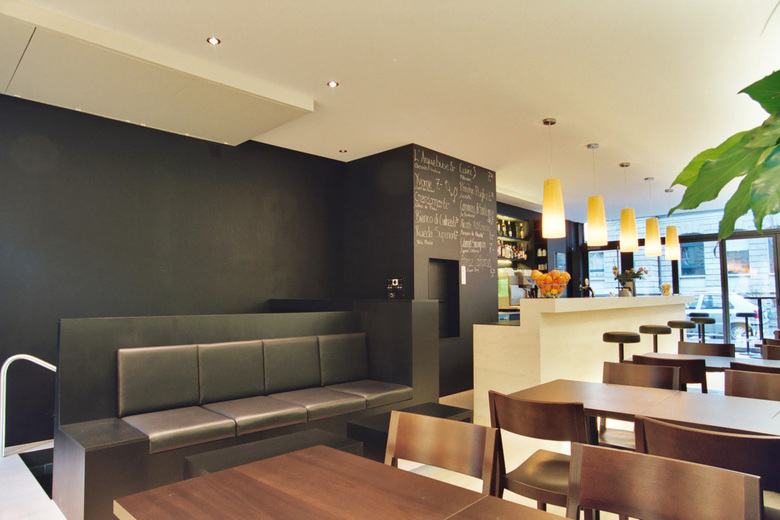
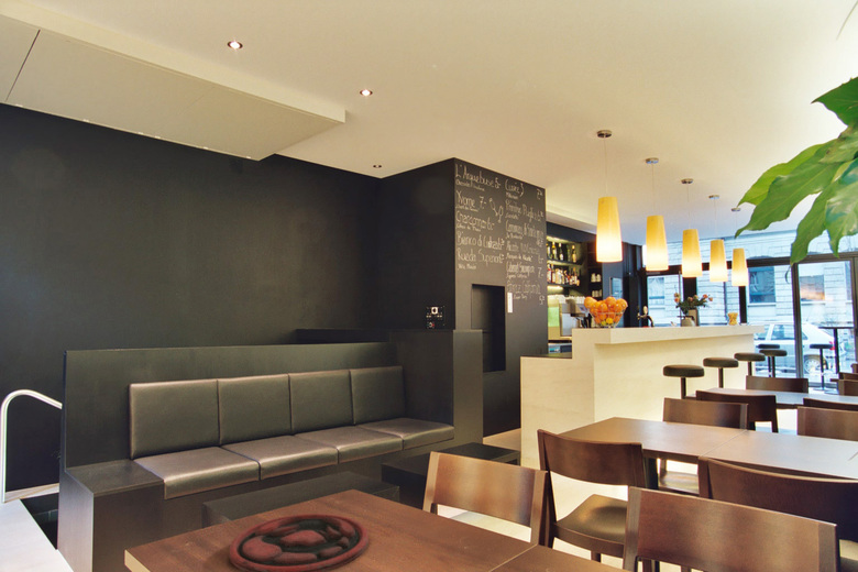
+ plate (300, 540)
